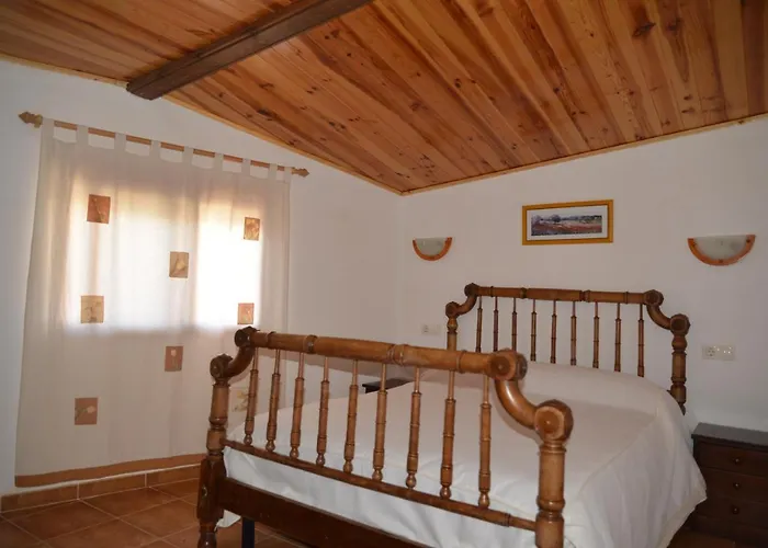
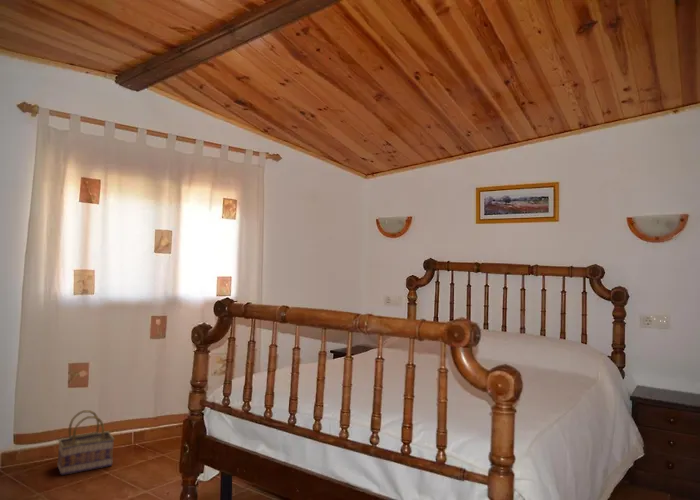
+ basket (86, 439)
